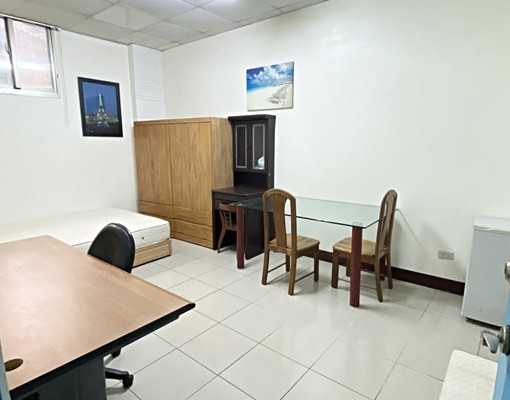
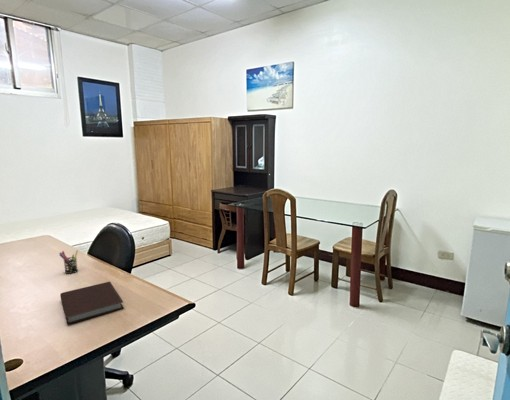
+ pen holder (70, 261)
+ notebook (91, 300)
